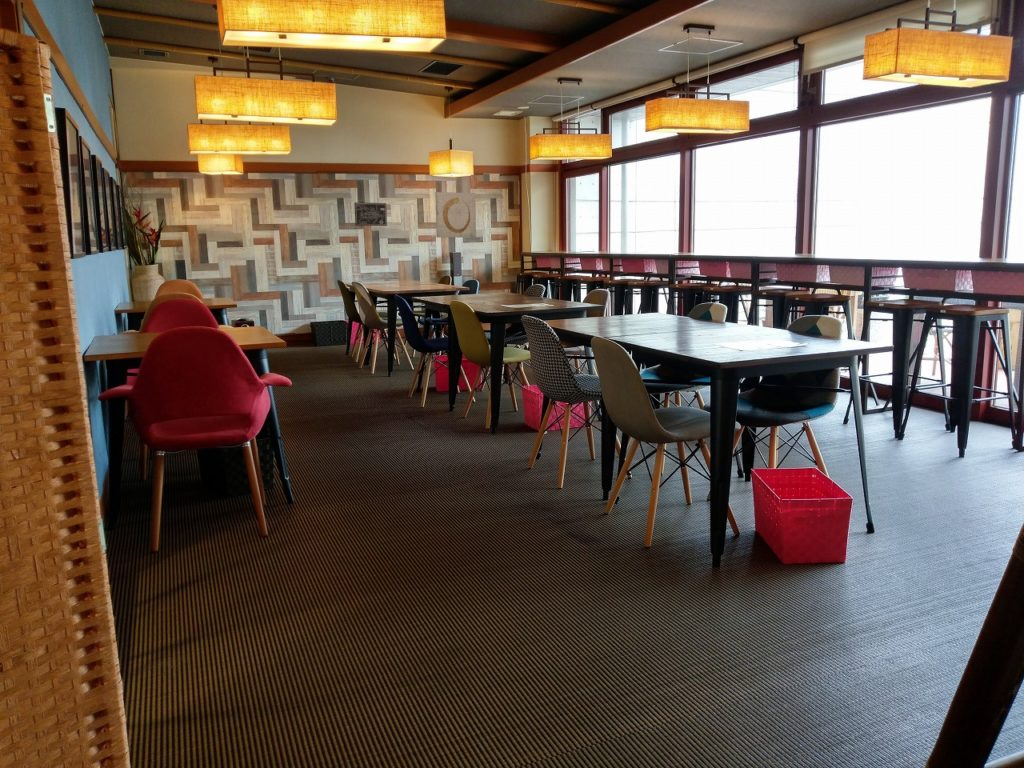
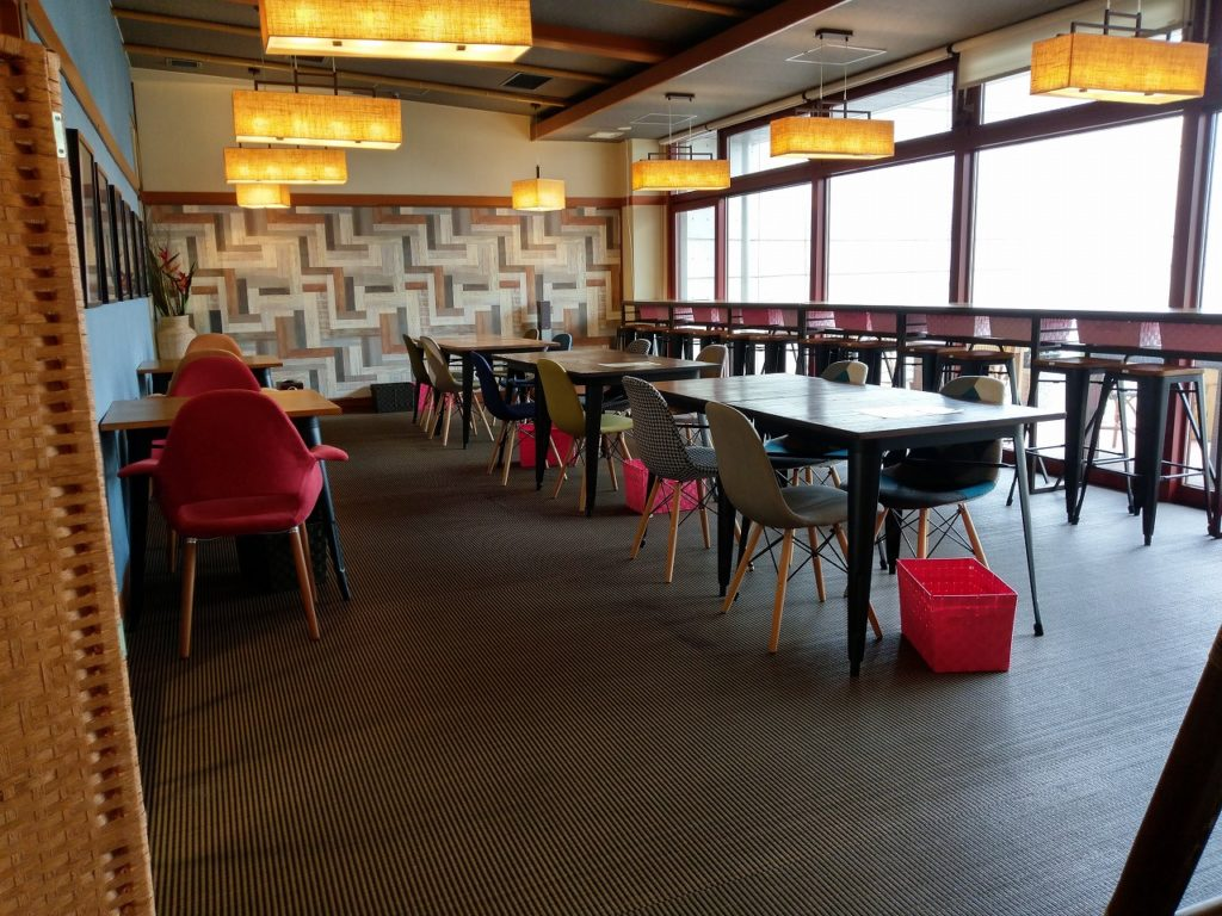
- wall art (370, 214)
- wall art (455, 215)
